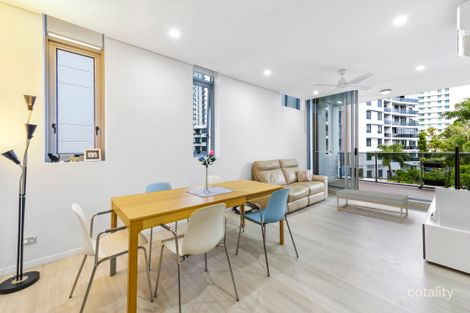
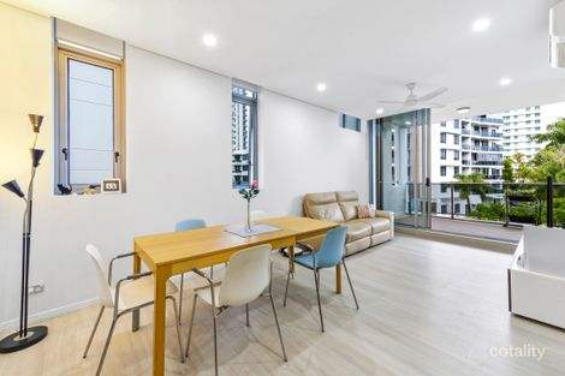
- coffee table (370, 202)
